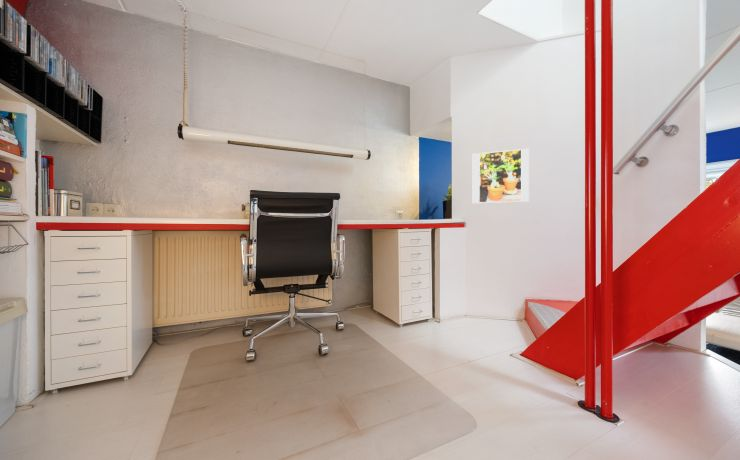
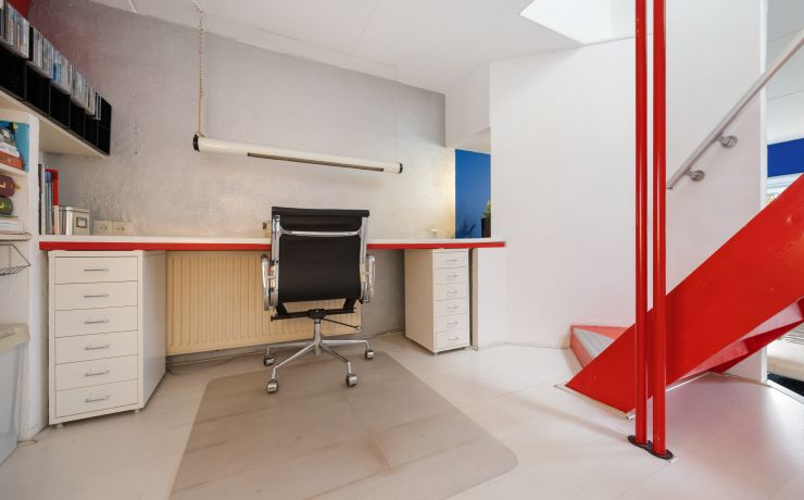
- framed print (499, 176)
